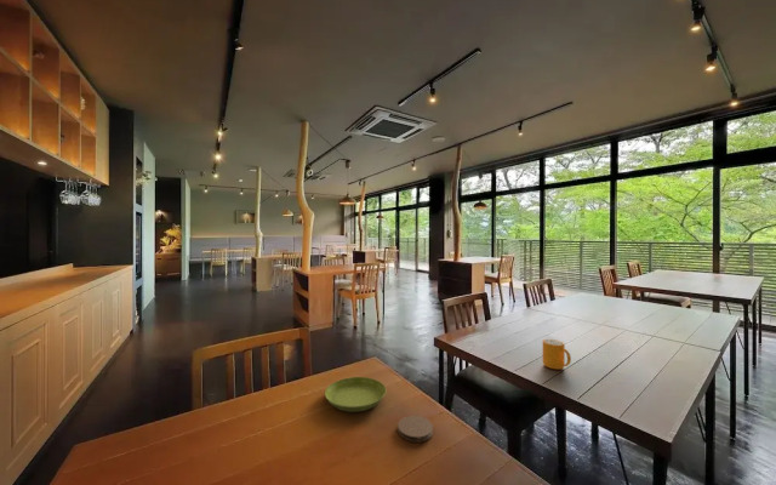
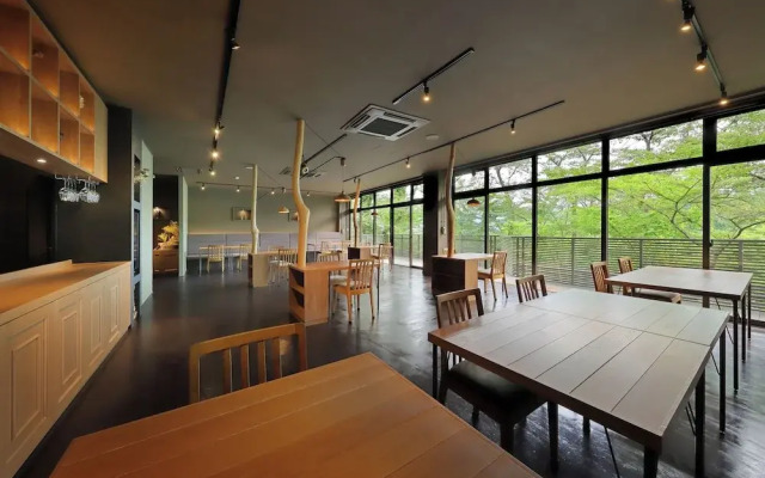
- saucer (355, 394)
- coaster (415, 428)
- mug (557, 355)
